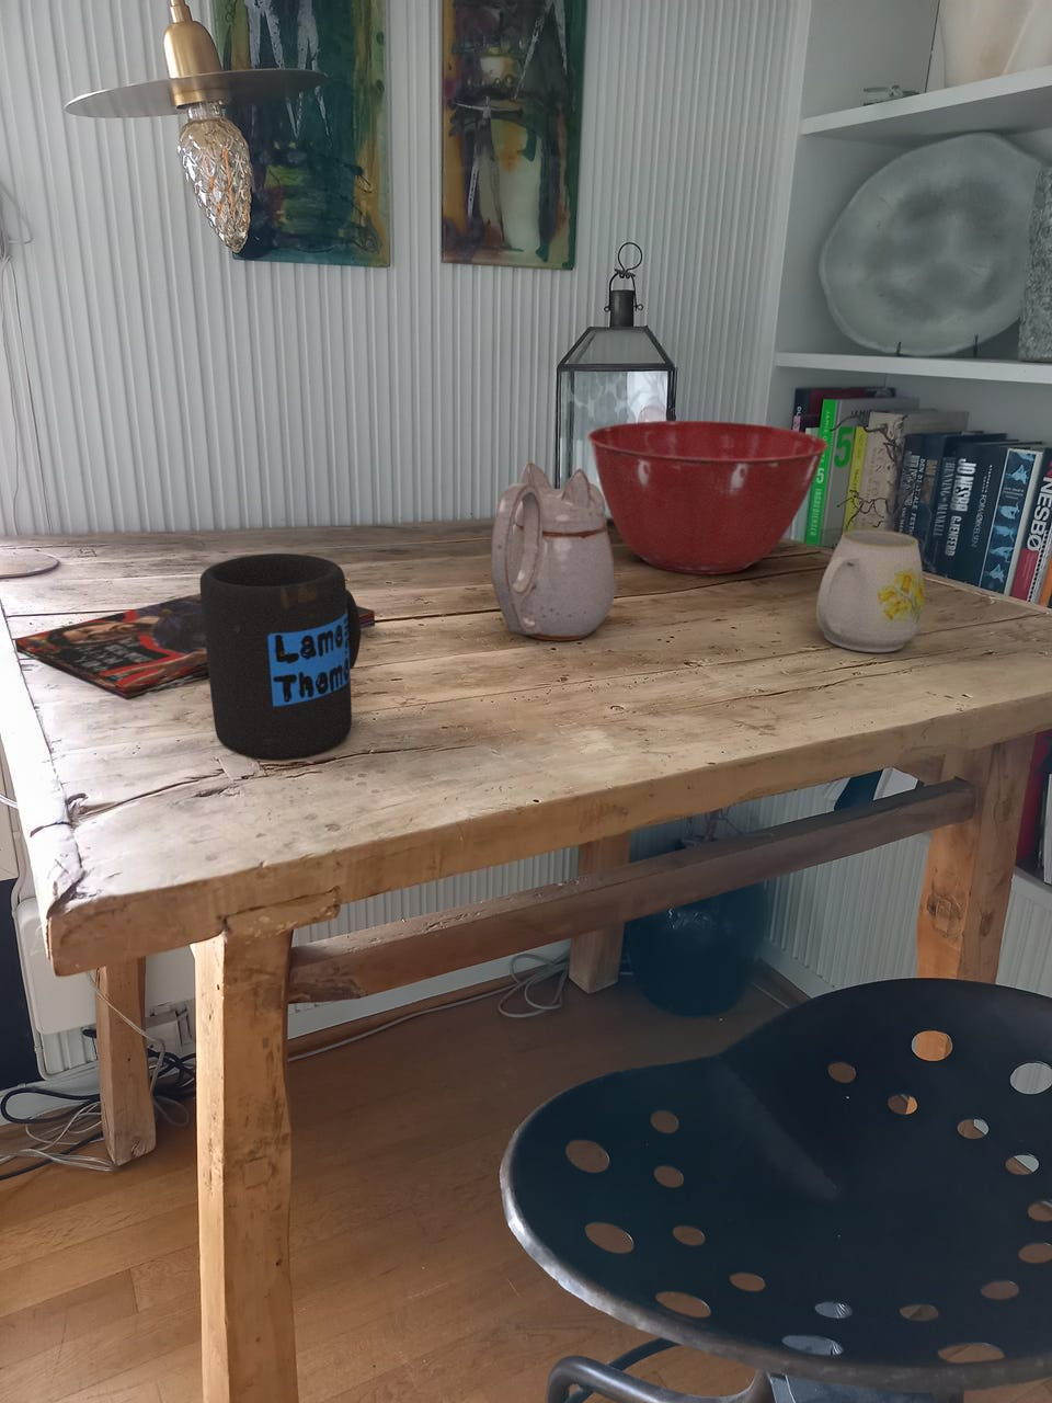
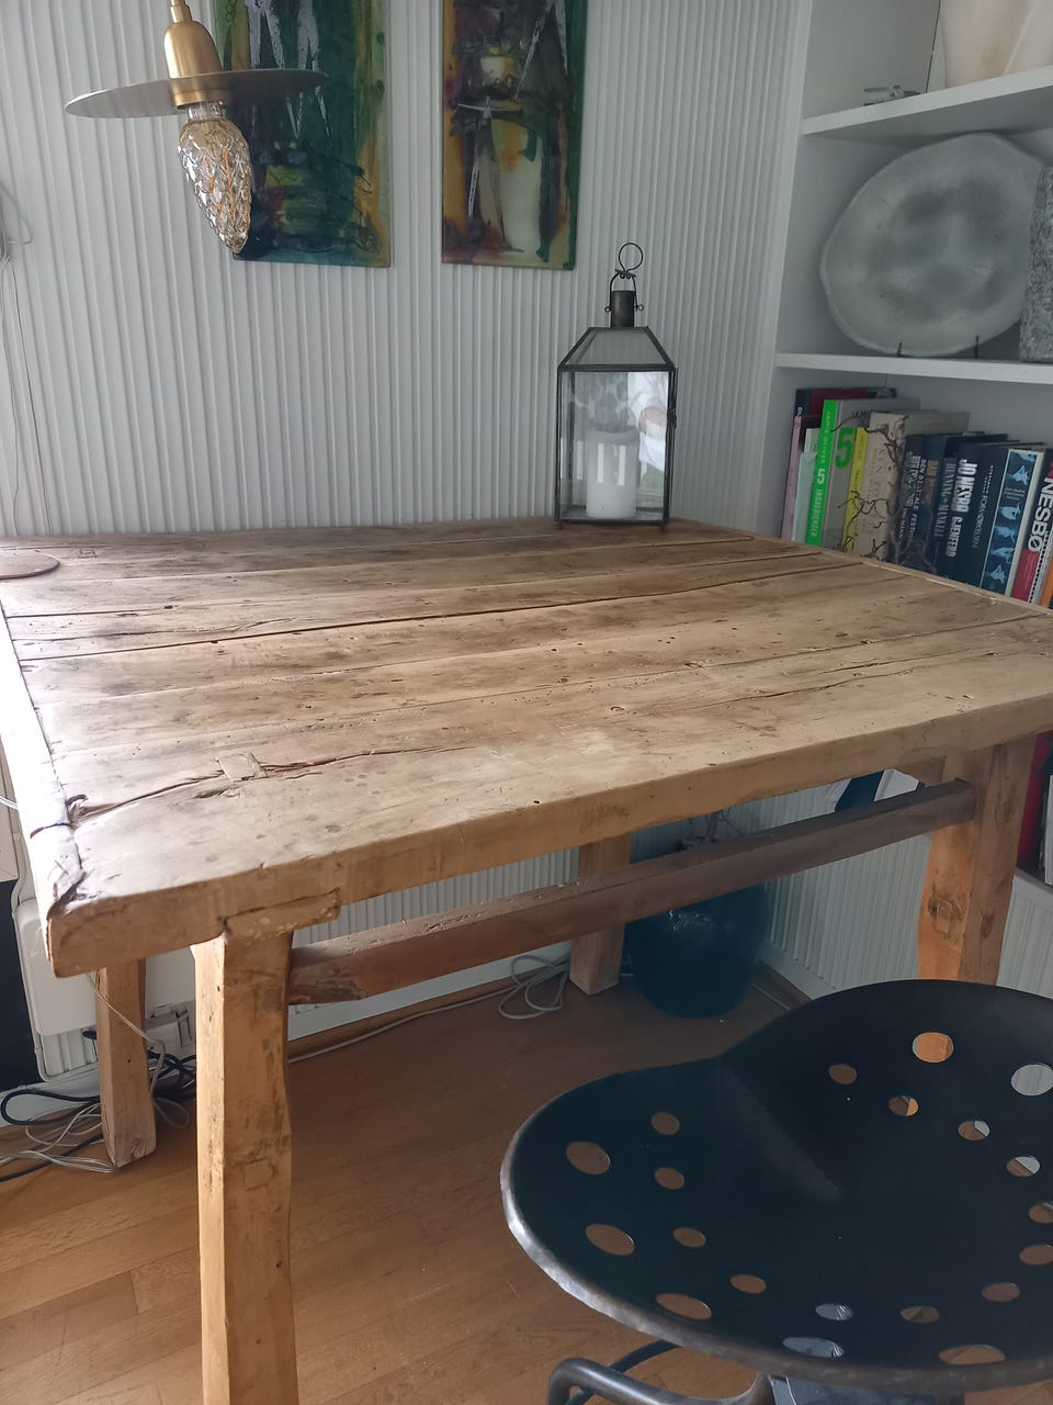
- mug (296, 647)
- mug (862, 592)
- book (202, 632)
- teapot (553, 550)
- mixing bowl (701, 498)
